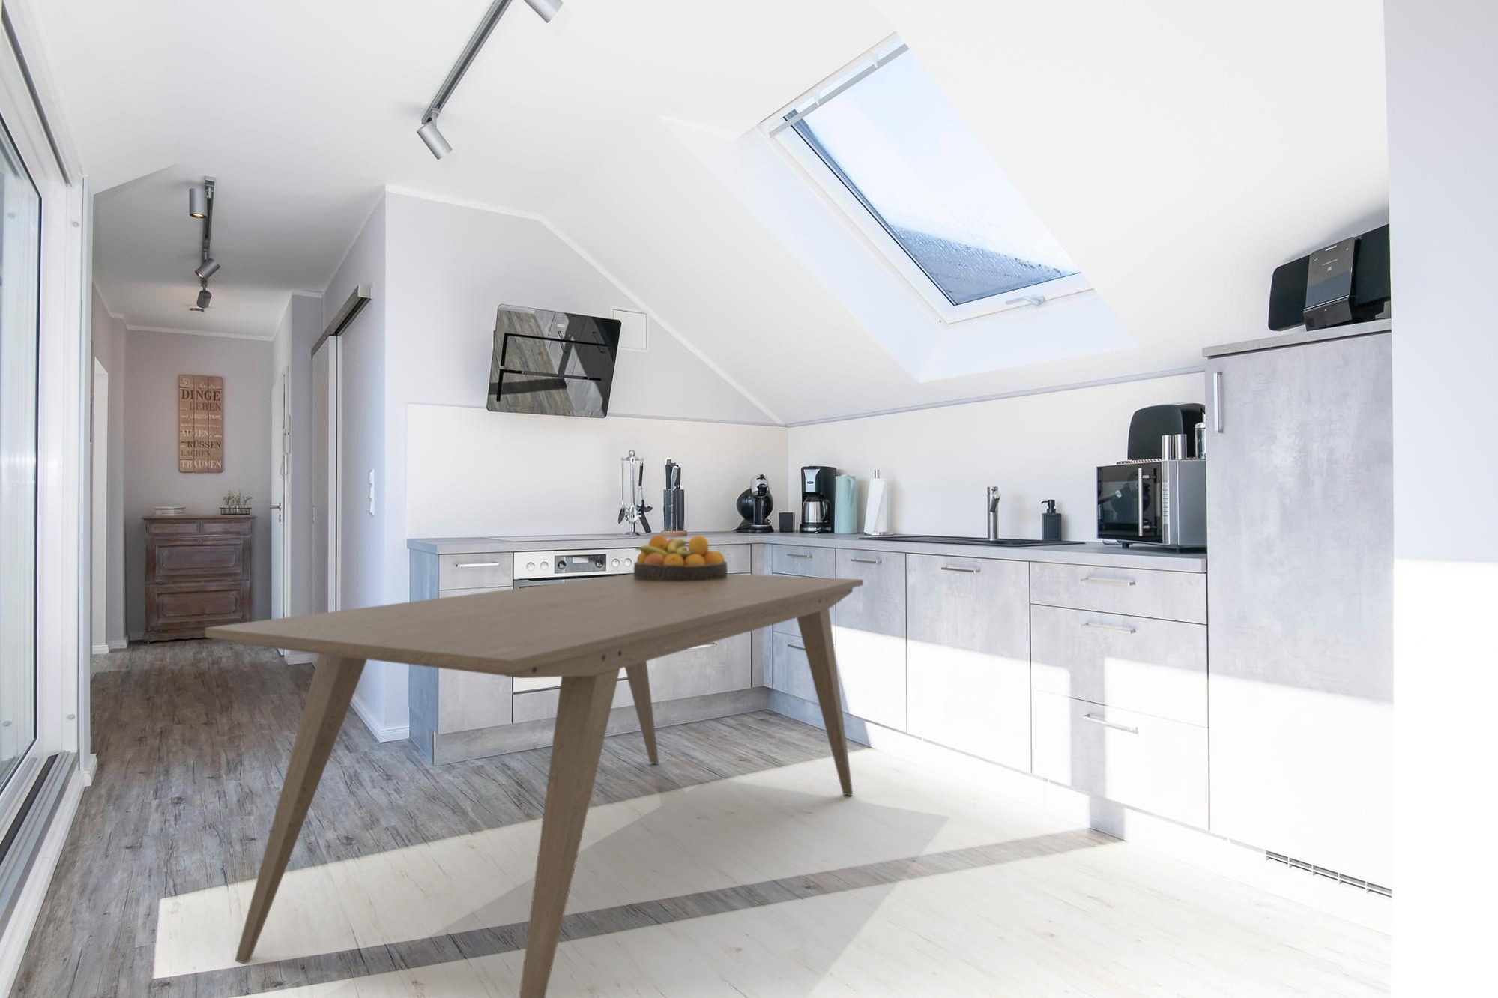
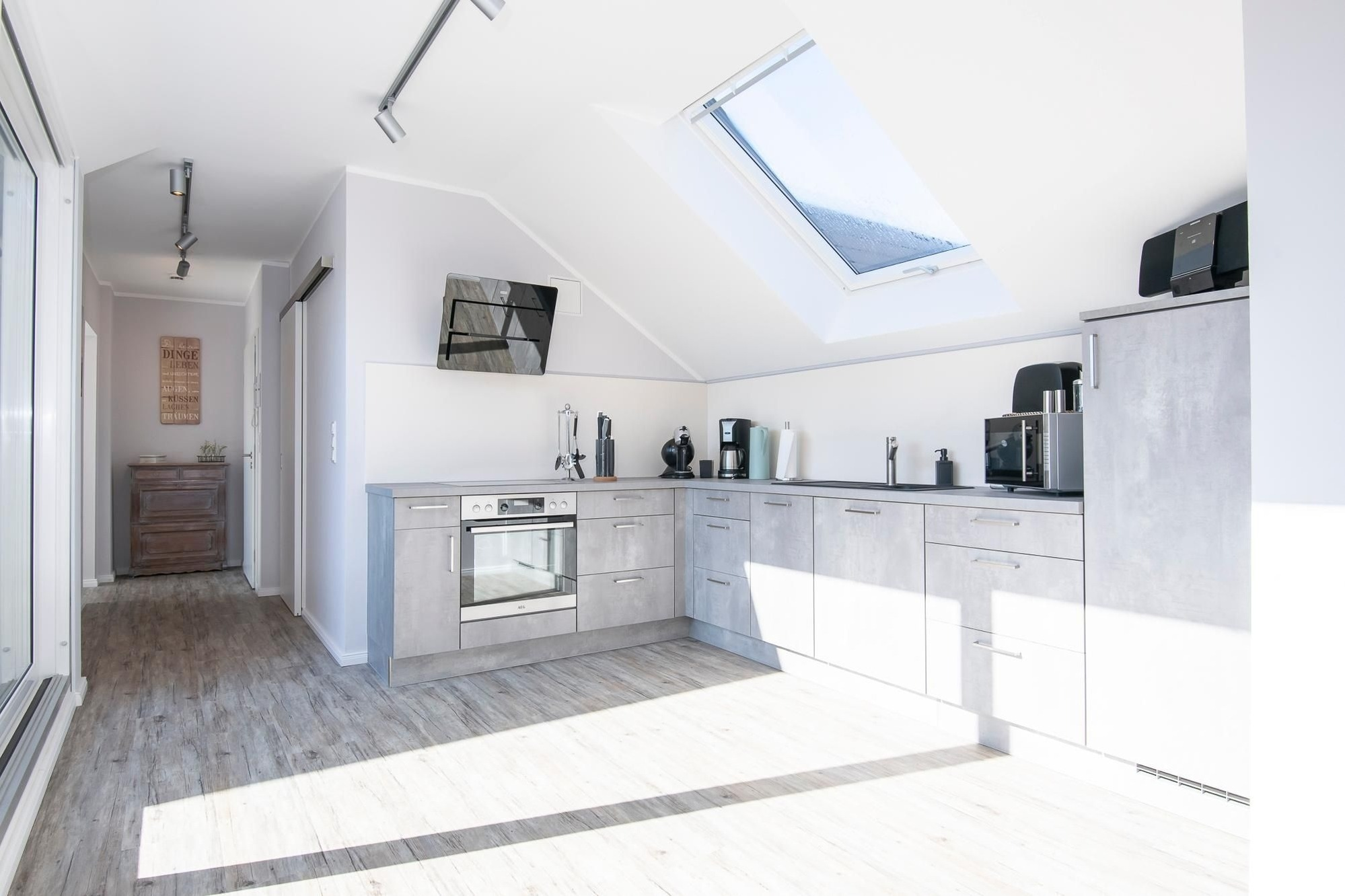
- fruit bowl (681, 555)
- dining table (606, 727)
